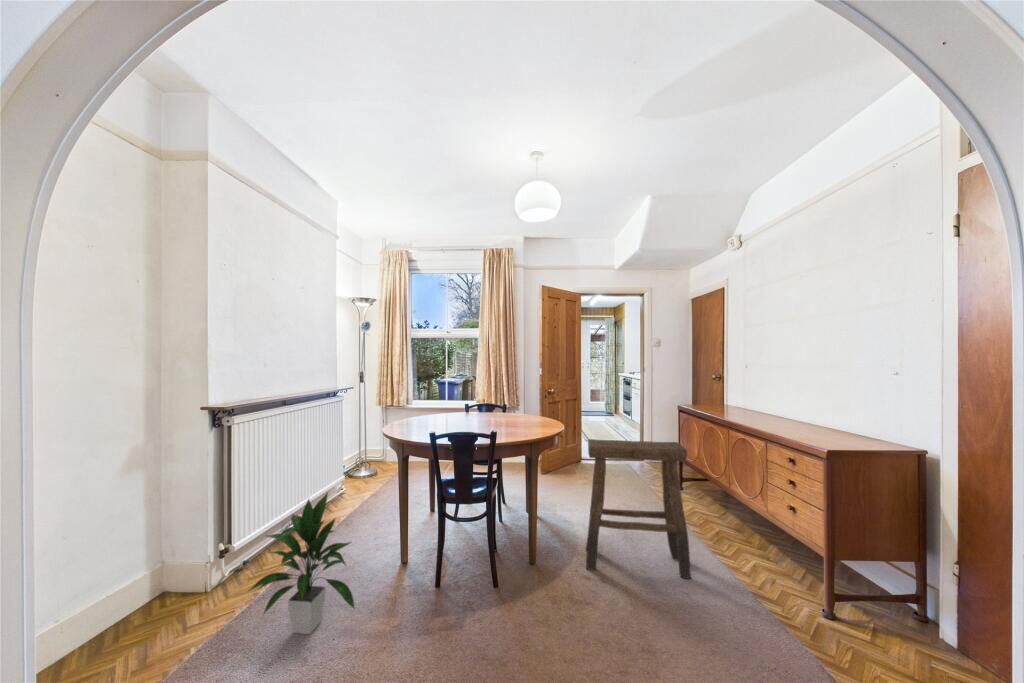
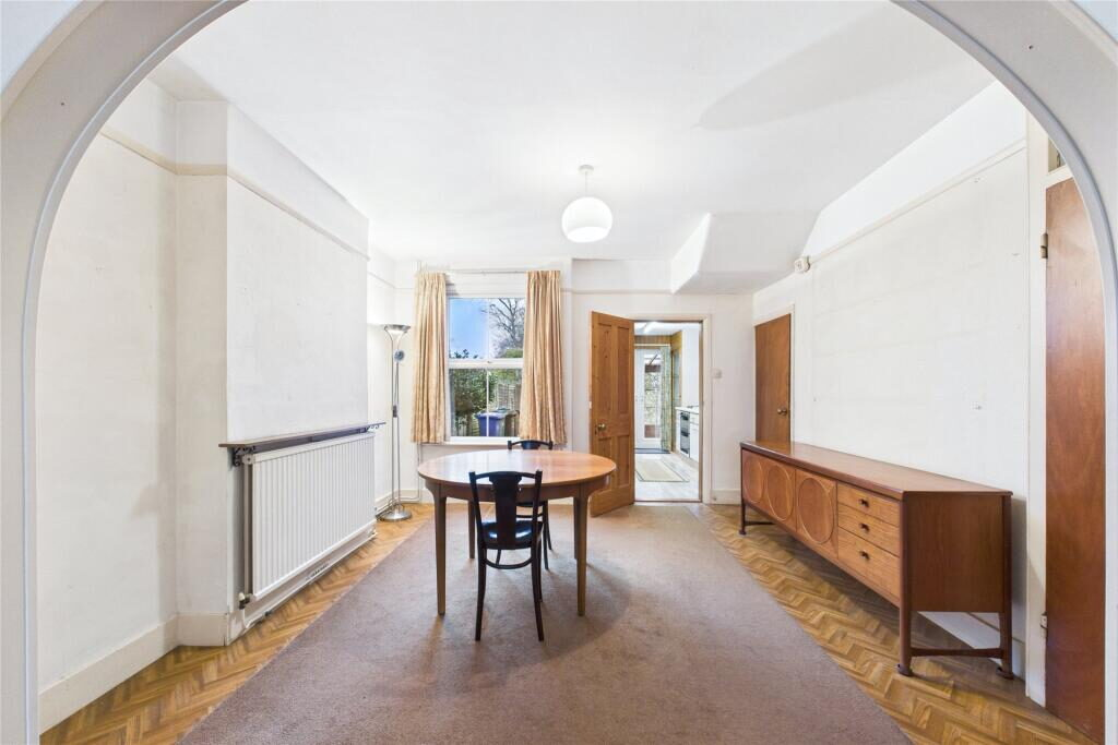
- stool (632, 510)
- indoor plant (309, 565)
